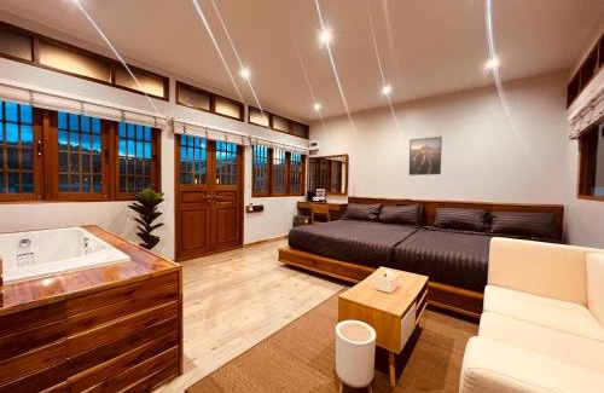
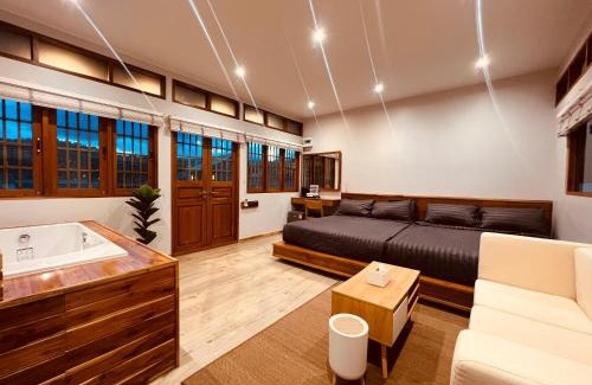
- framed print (424, 156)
